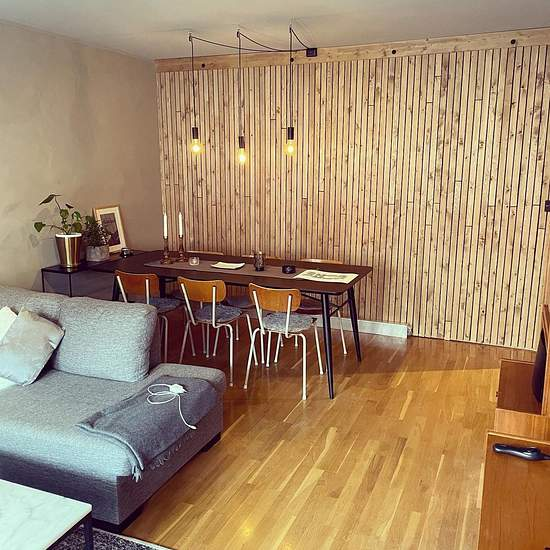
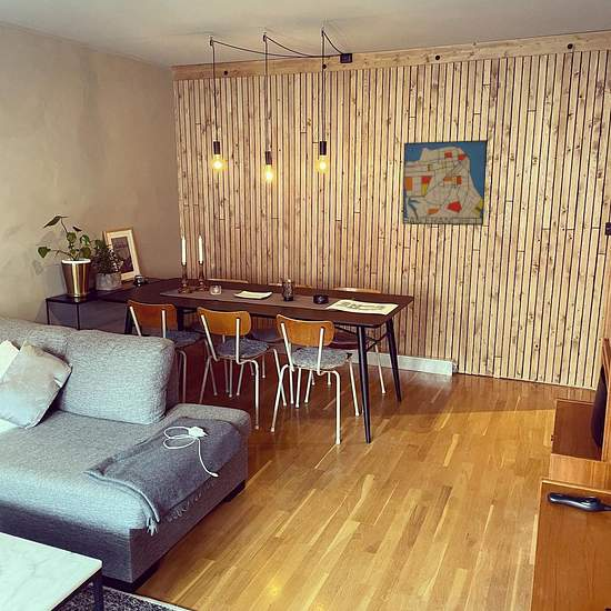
+ wall art (442, 183)
